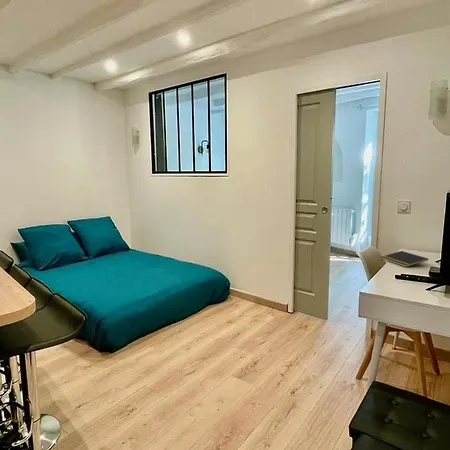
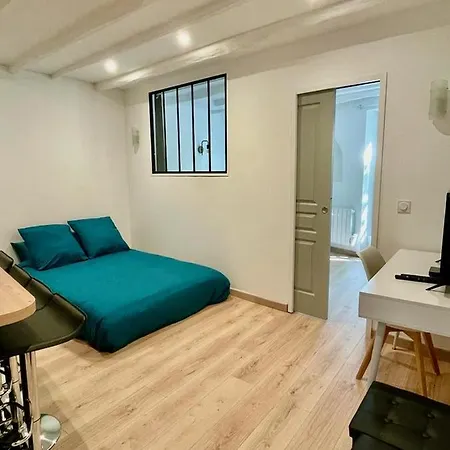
- notepad (403, 258)
